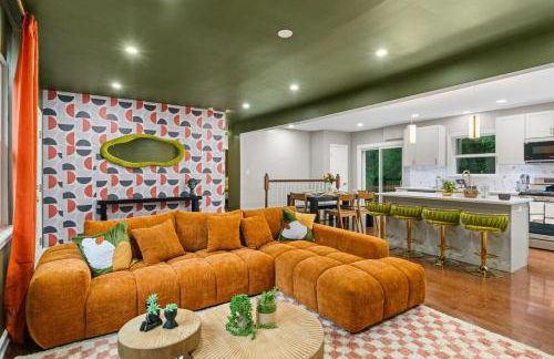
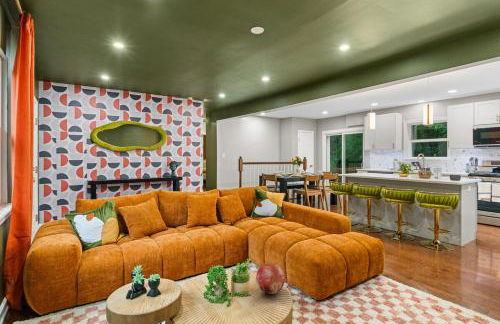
+ decorative orb (270, 278)
